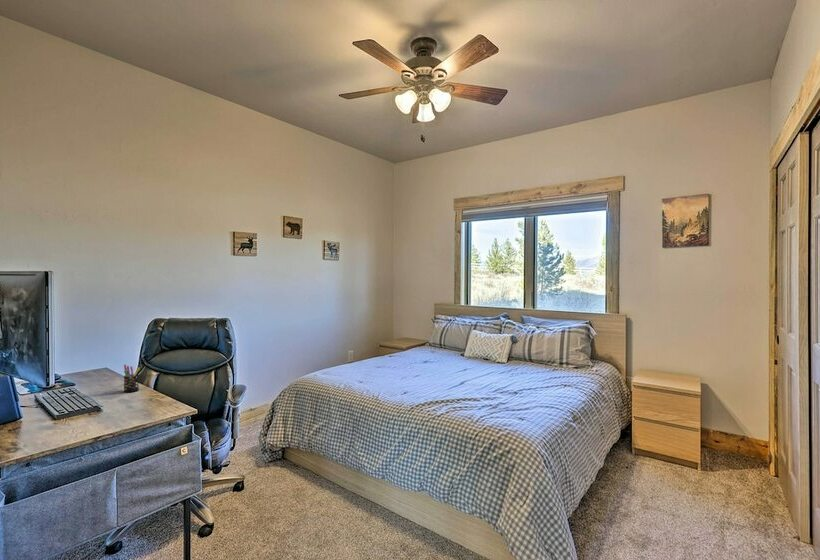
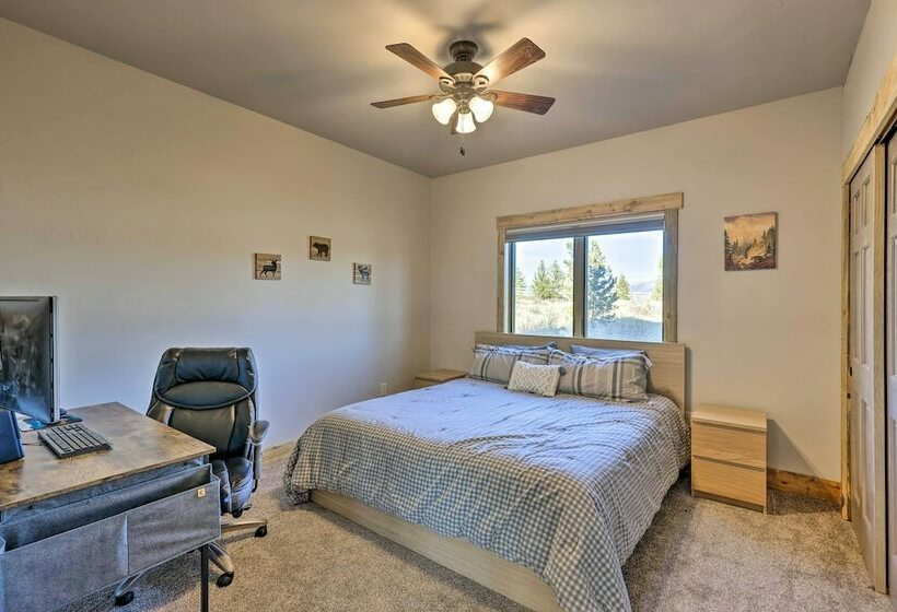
- pen holder (129, 377)
